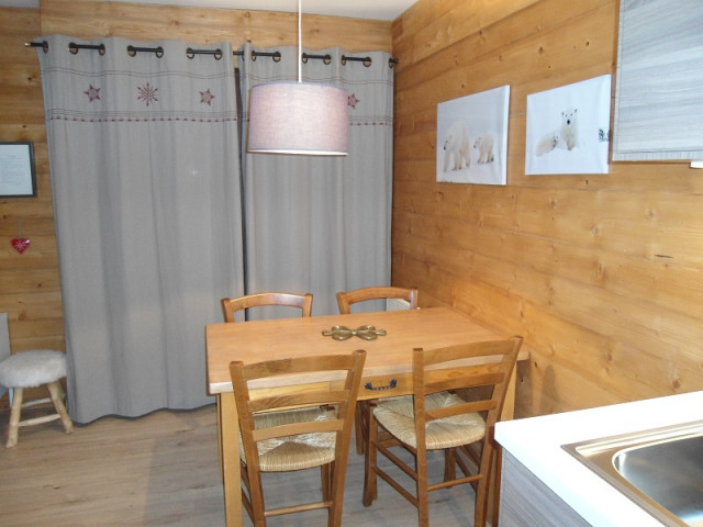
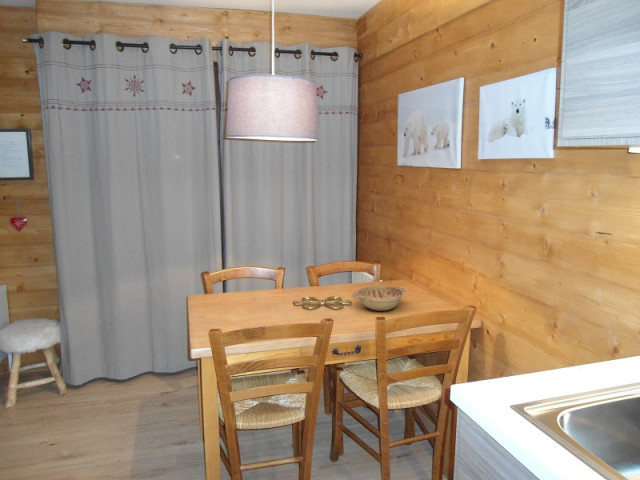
+ decorative bowl (379, 299)
